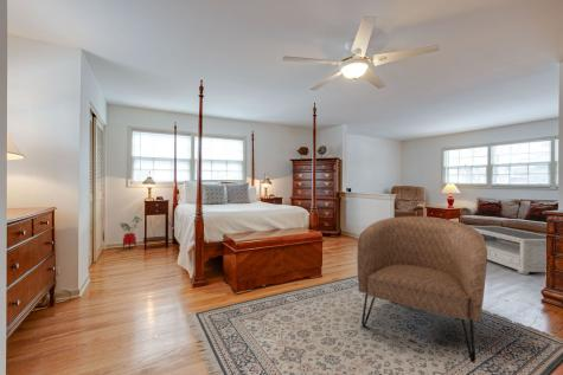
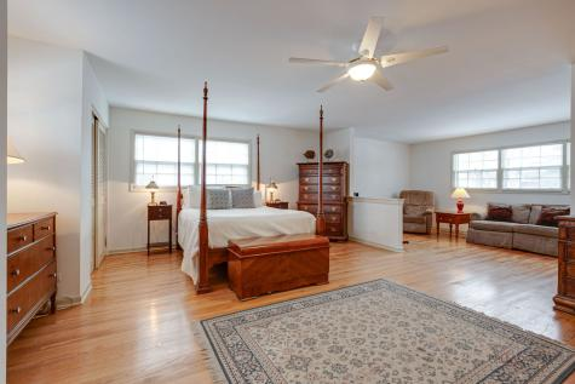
- house plant (130, 233)
- armchair (420, 271)
- coffee table (507, 246)
